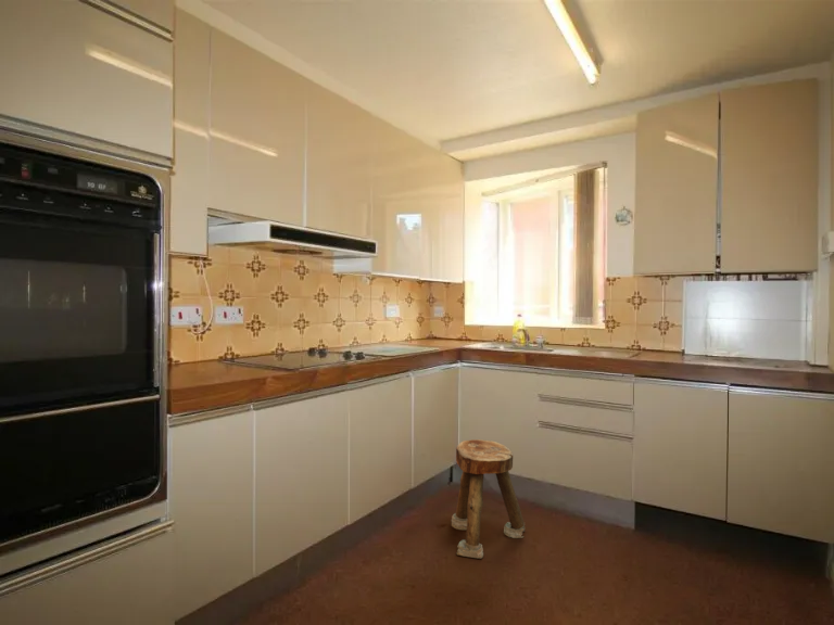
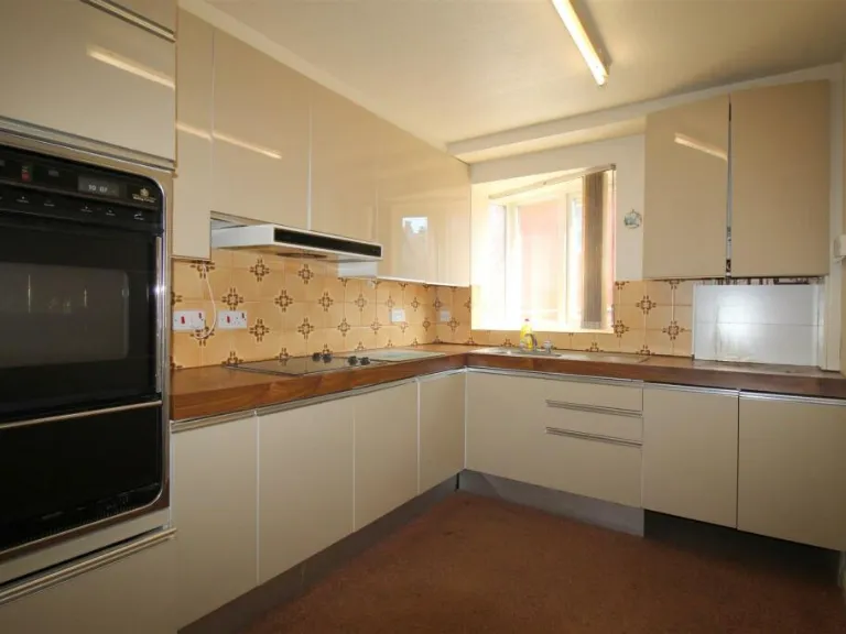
- stool (481, 493)
